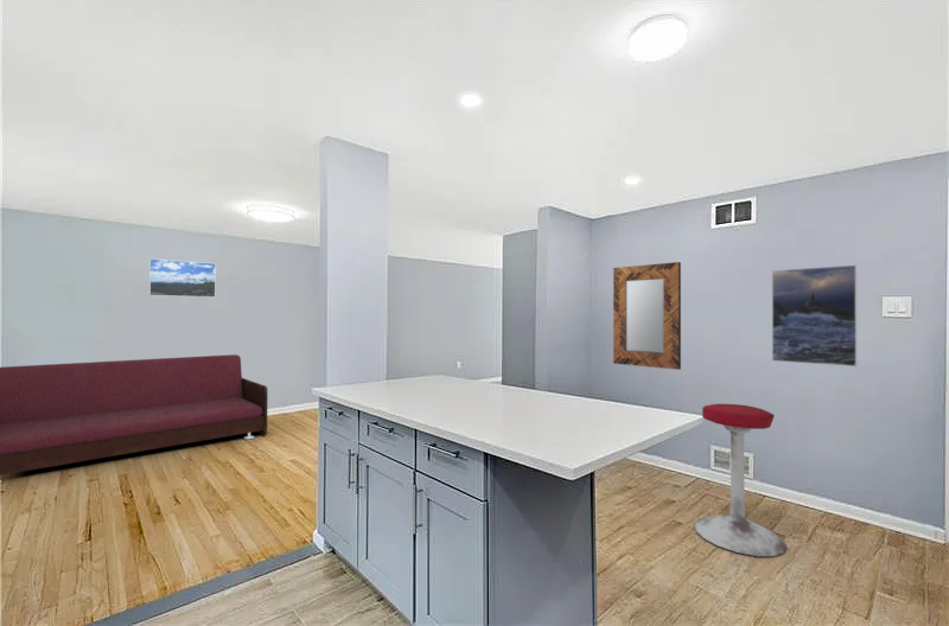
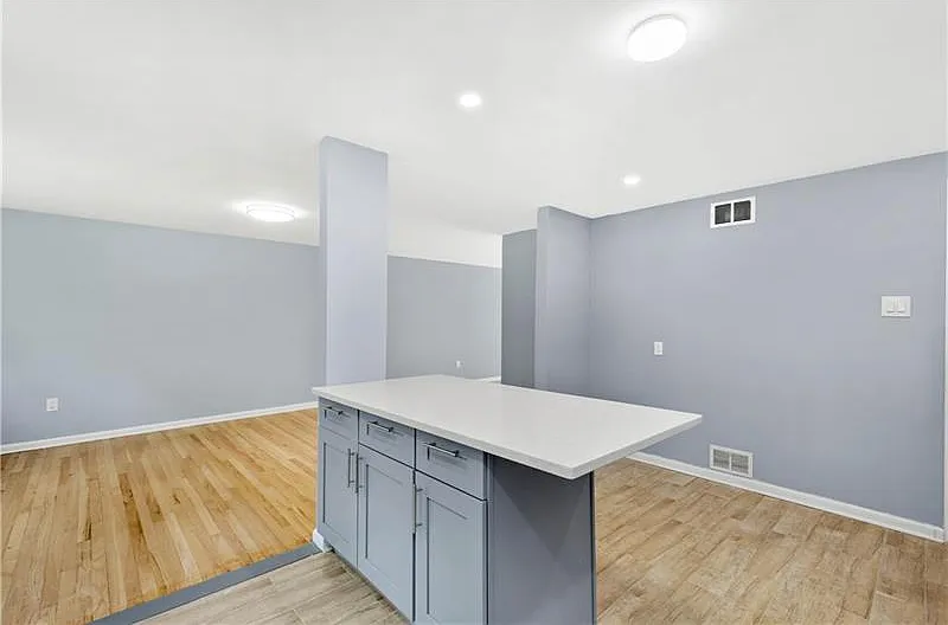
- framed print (184, 279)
- sofa (136, 404)
- home mirror (644, 315)
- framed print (811, 315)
- stool (738, 472)
